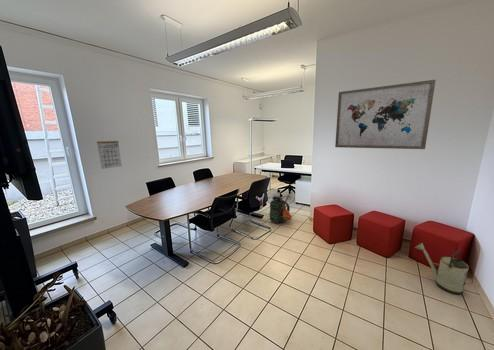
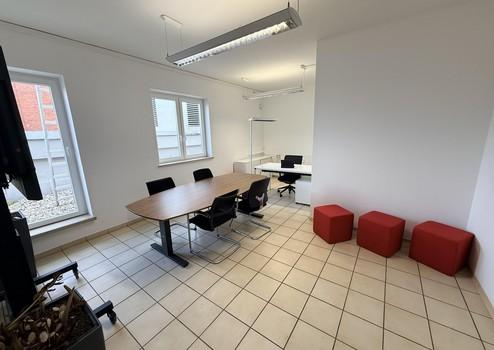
- wall art (378, 118)
- backpack (281, 207)
- calendar (109, 151)
- watering can (441, 265)
